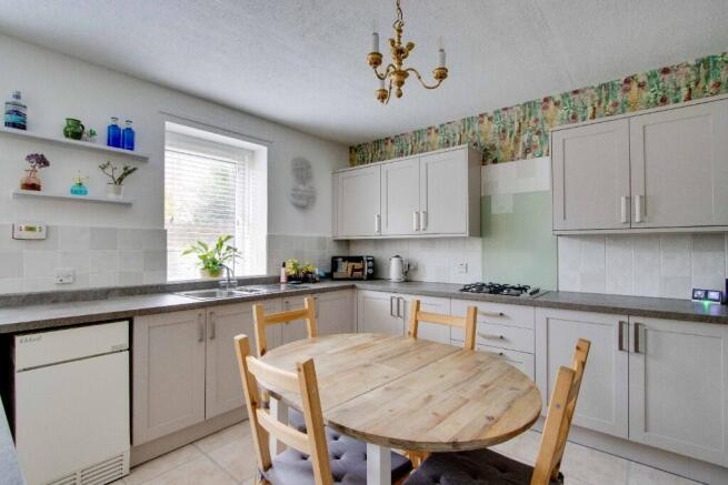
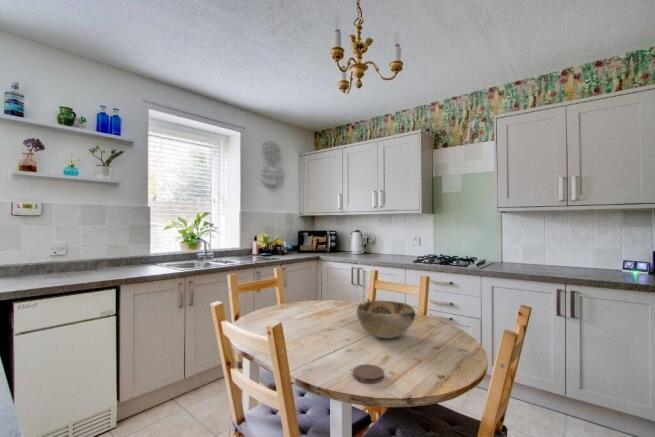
+ decorative bowl (385, 321)
+ coaster (368, 373)
